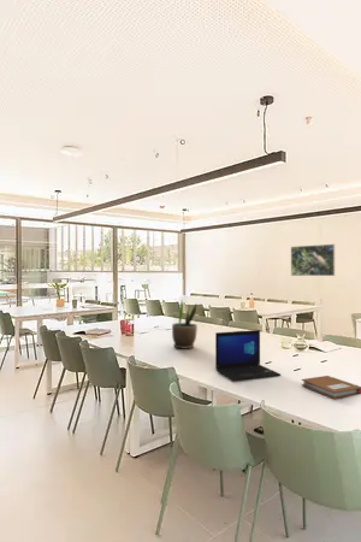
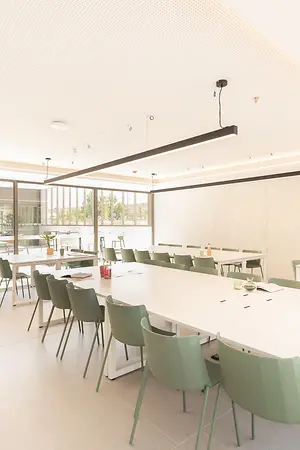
- laptop (247, 353)
- potted plant (184, 323)
- notebook (332, 385)
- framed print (312, 260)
